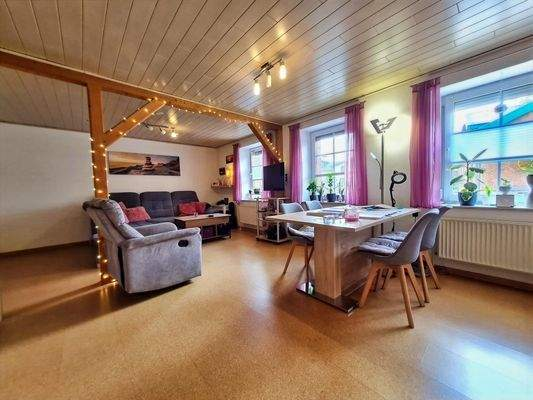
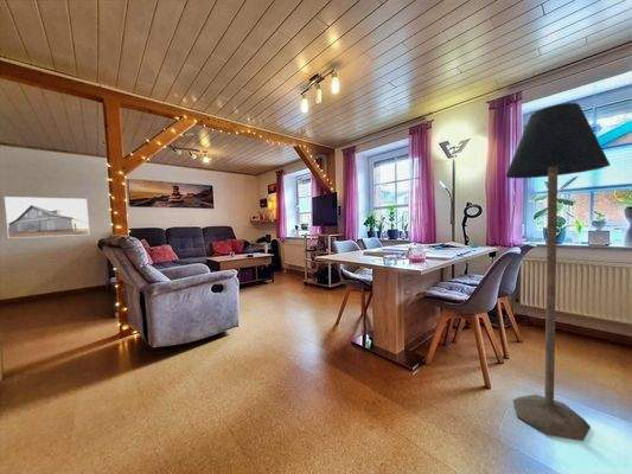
+ floor lamp (550, 268)
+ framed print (50, 217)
